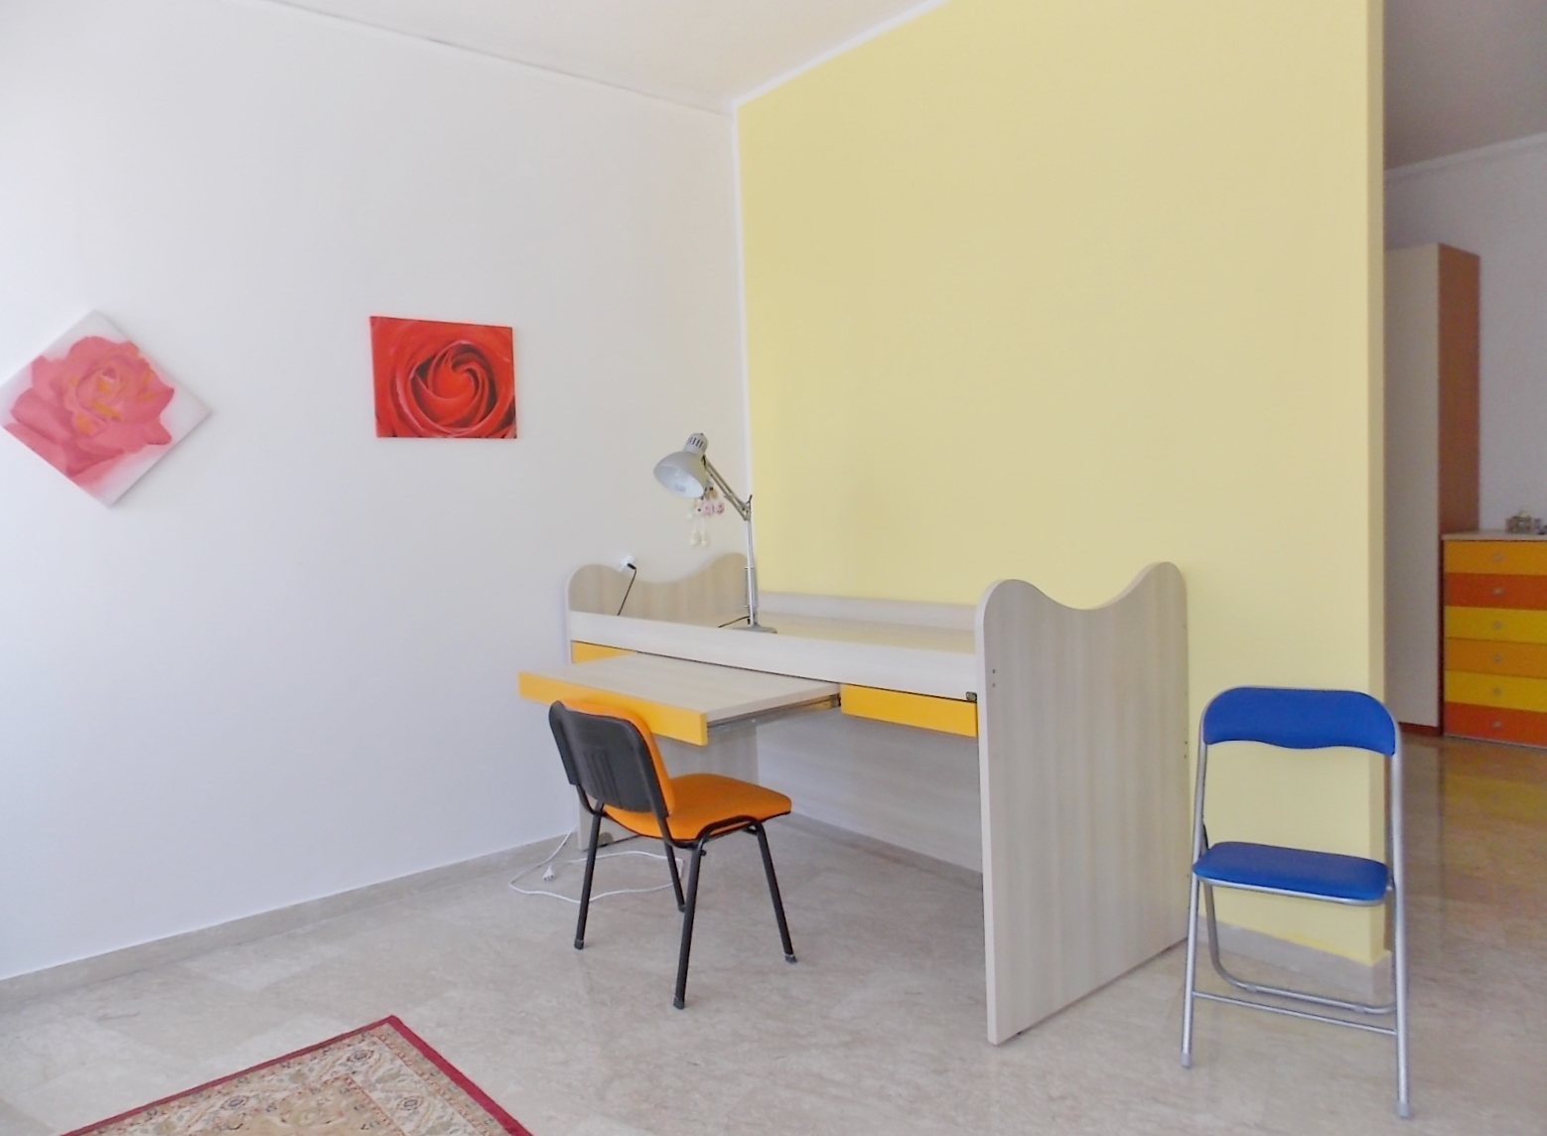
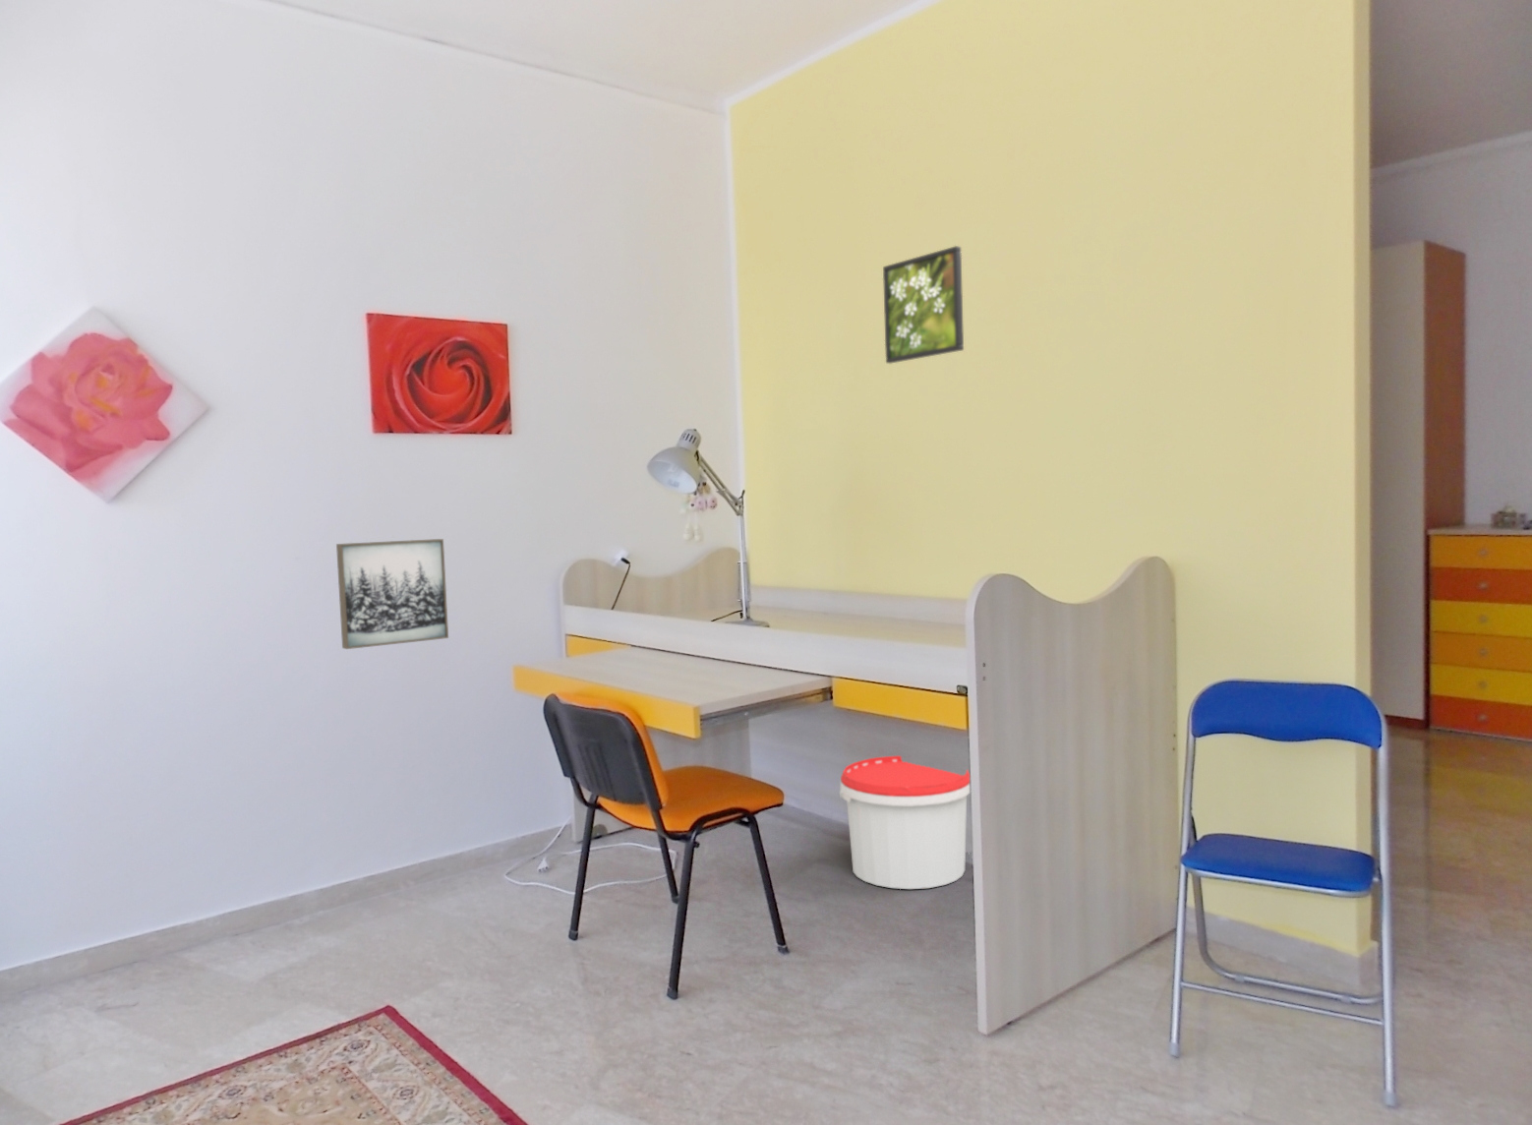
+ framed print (922, 307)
+ bucket (906, 819)
+ wall art (394, 592)
